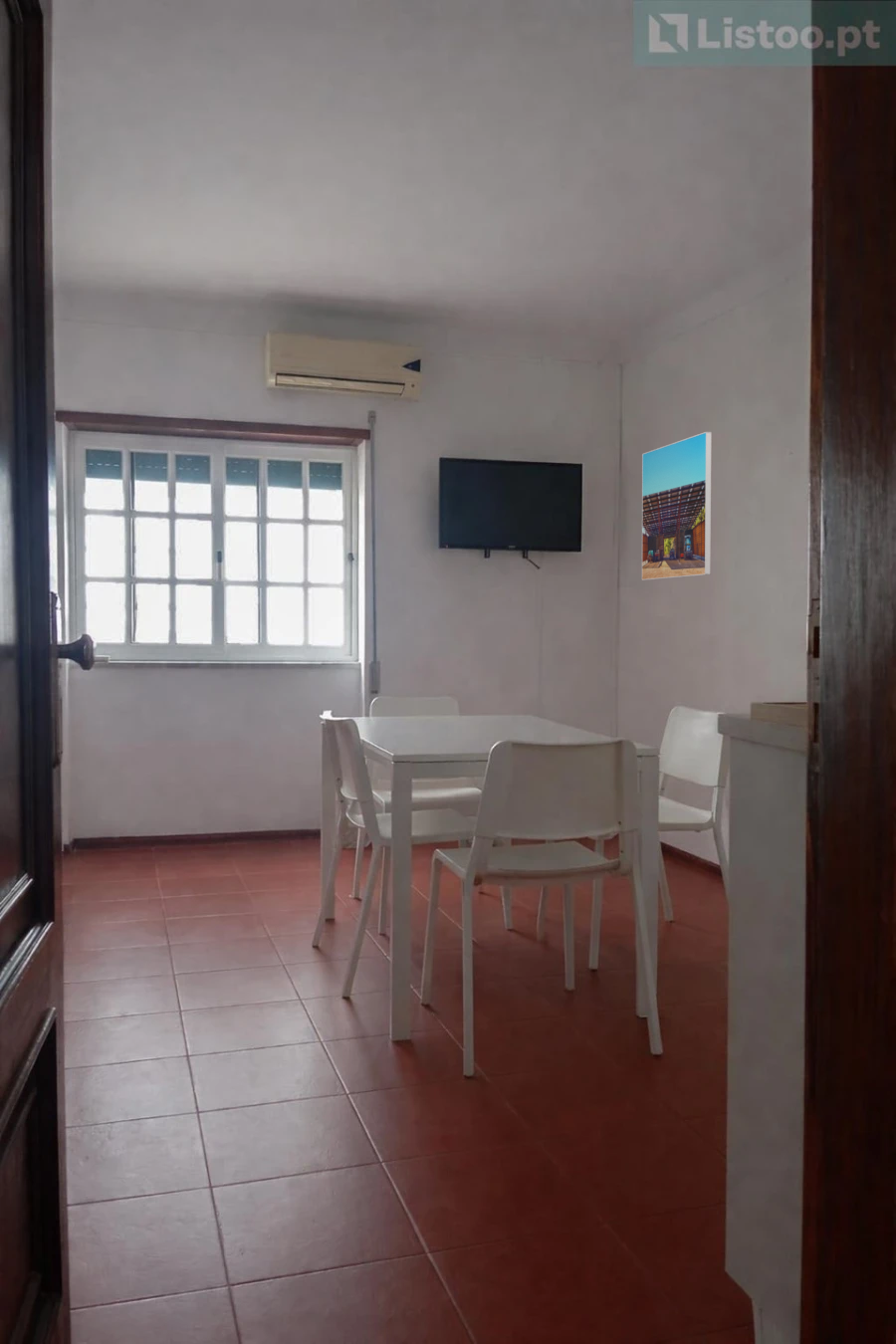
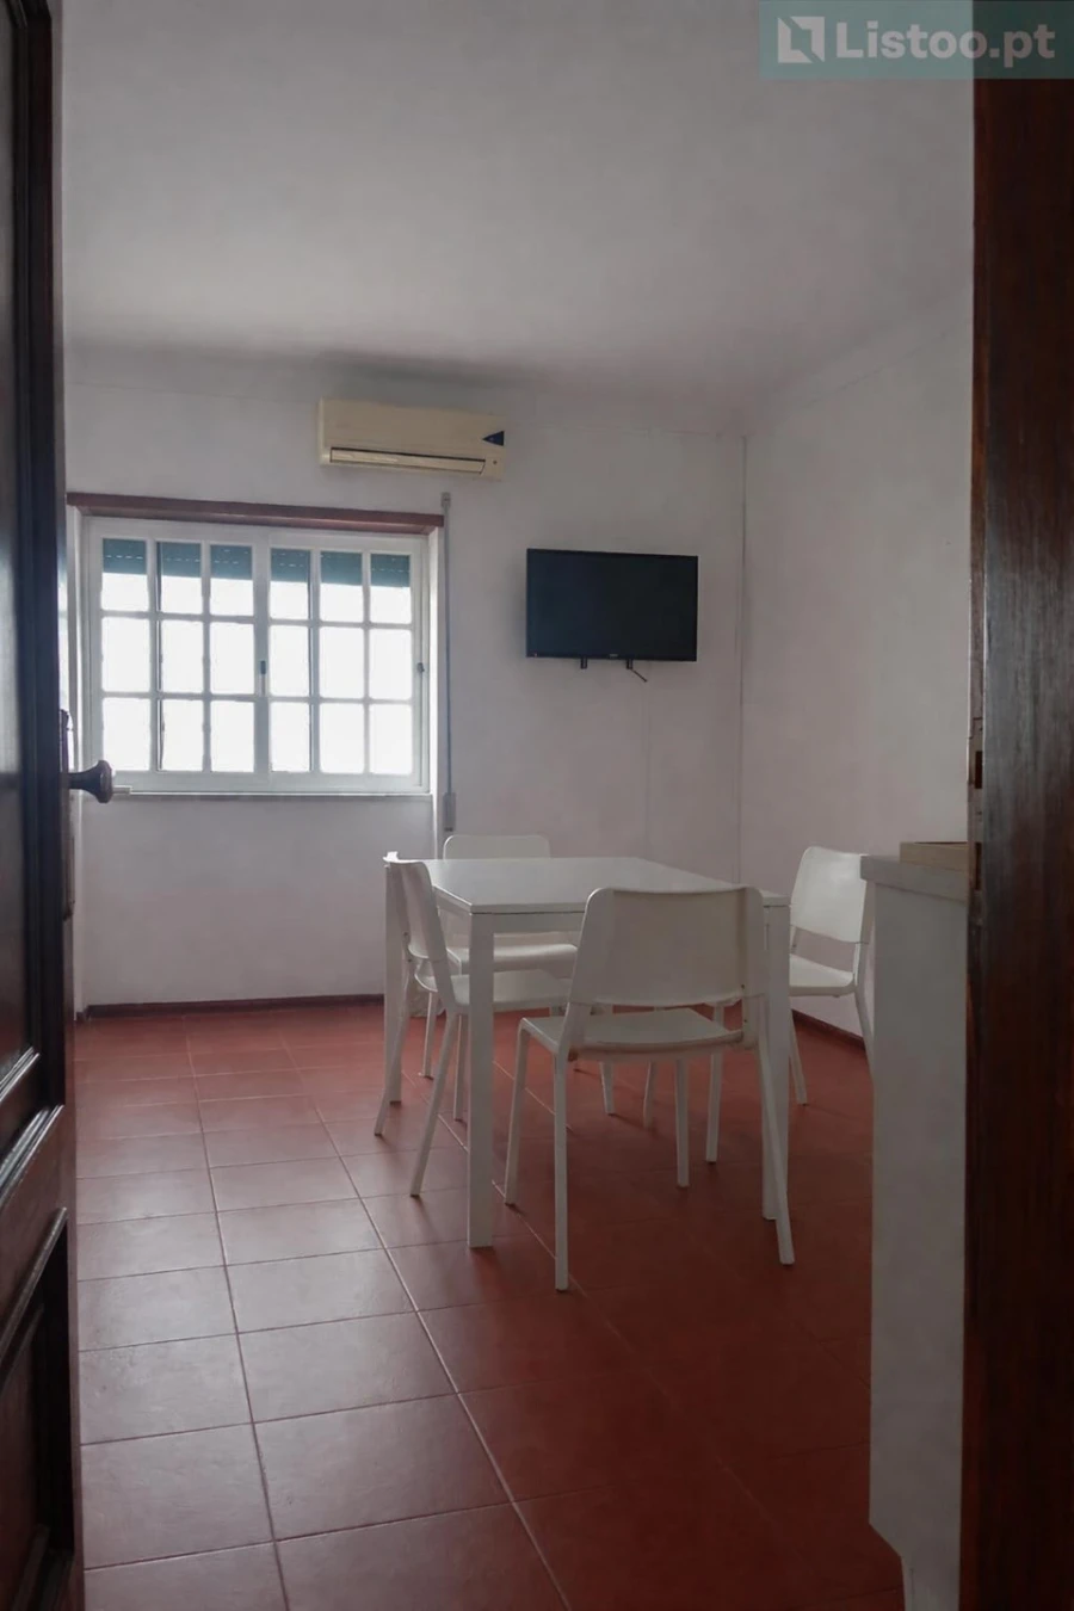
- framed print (674, 511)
